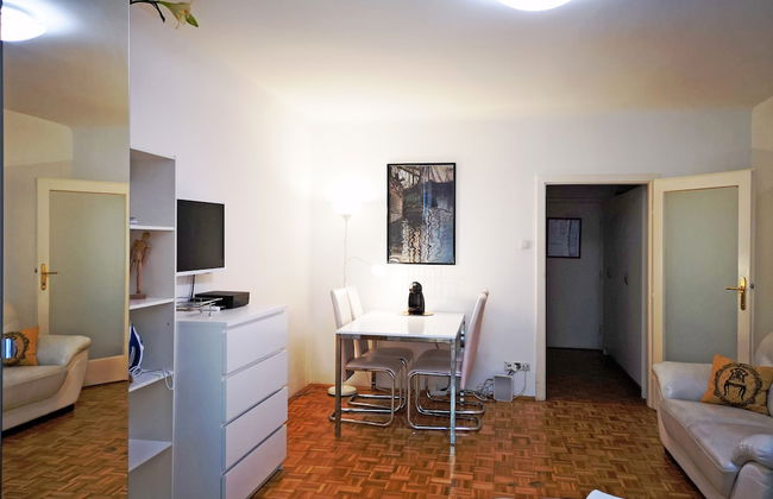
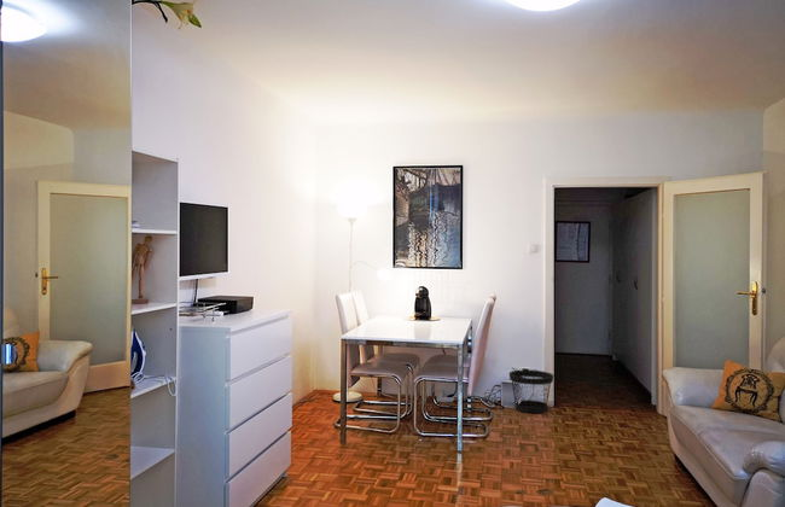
+ wastebasket (530, 391)
